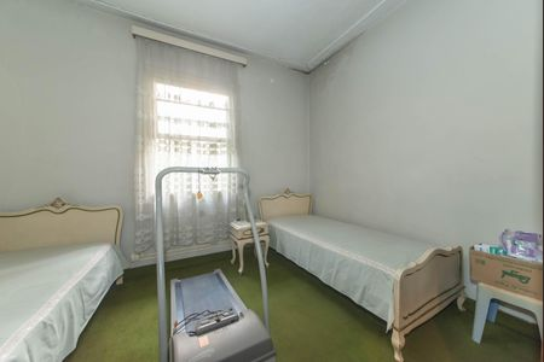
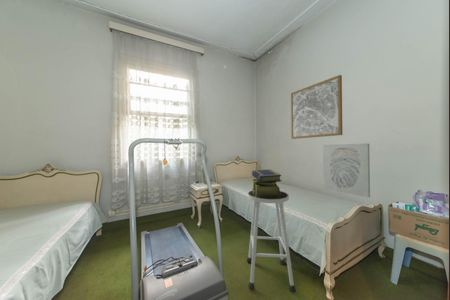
+ stool (267, 237)
+ stack of books (265, 182)
+ wall art (344, 168)
+ wall art (313, 111)
